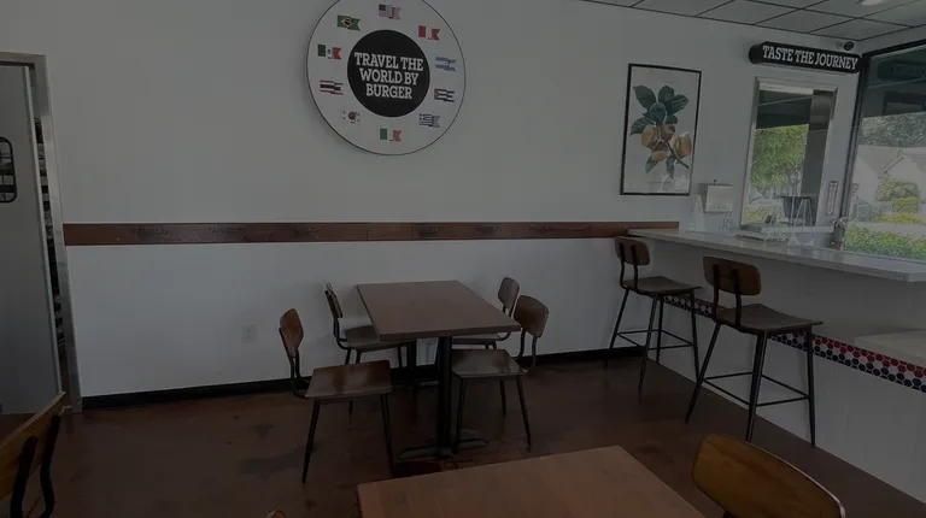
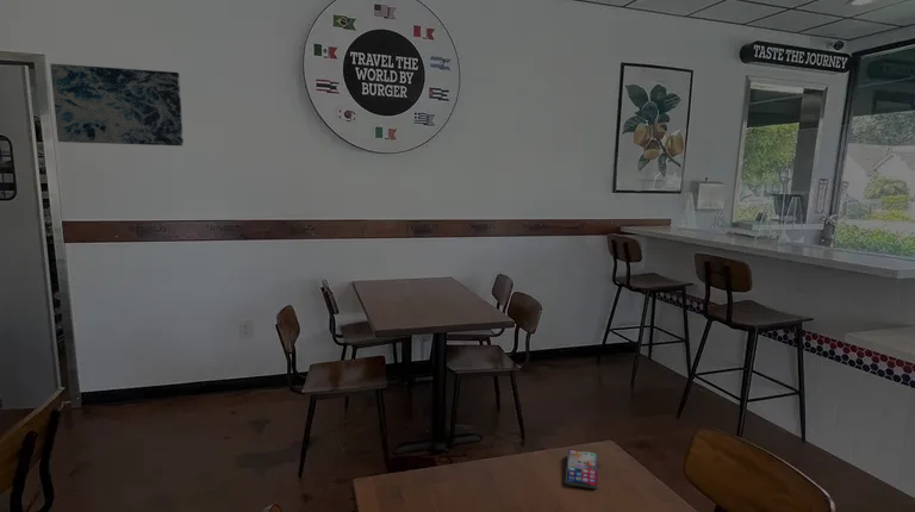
+ wall art (119, 106)
+ smartphone (581, 467)
